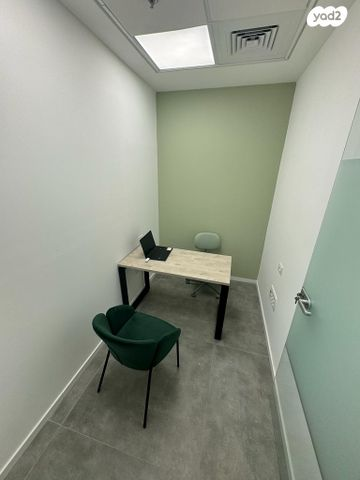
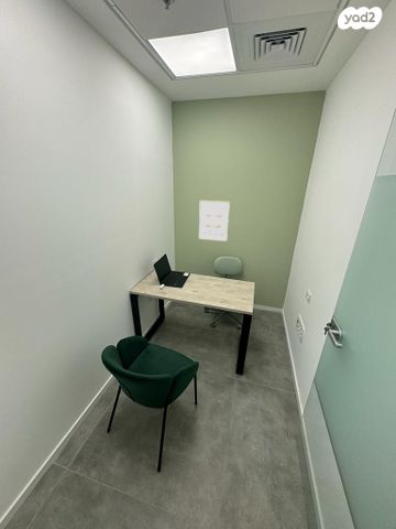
+ wall art (213, 220)
